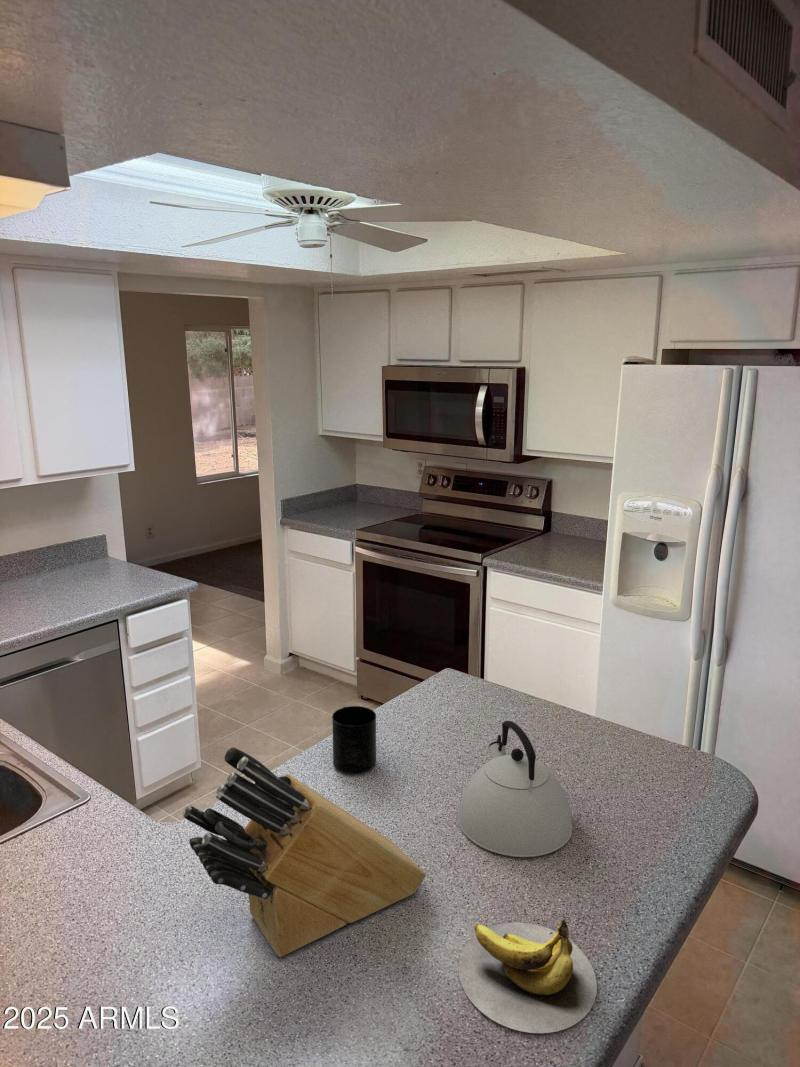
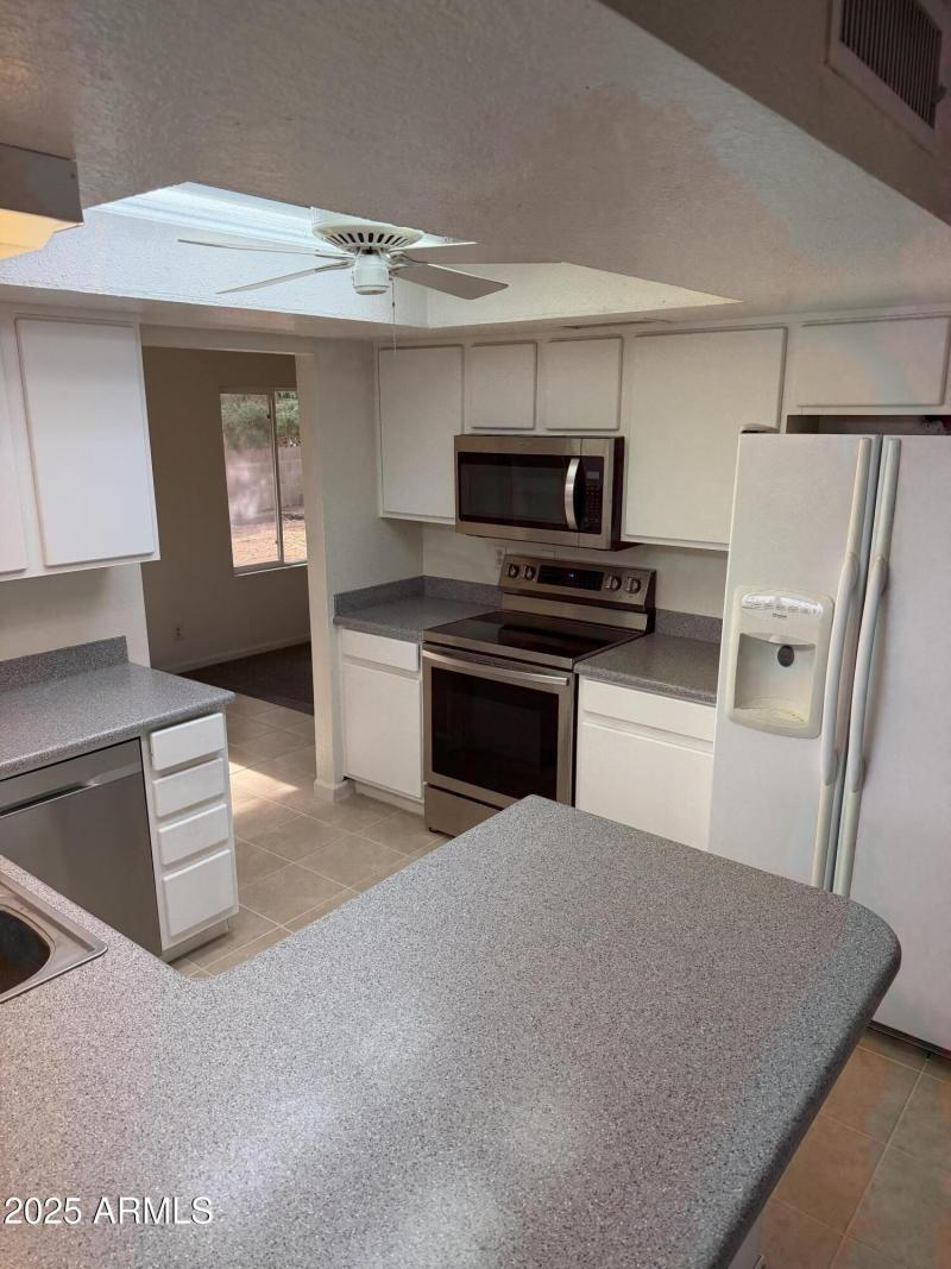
- banana (528, 943)
- mug (352, 737)
- kettle (515, 774)
- knife block (310, 825)
